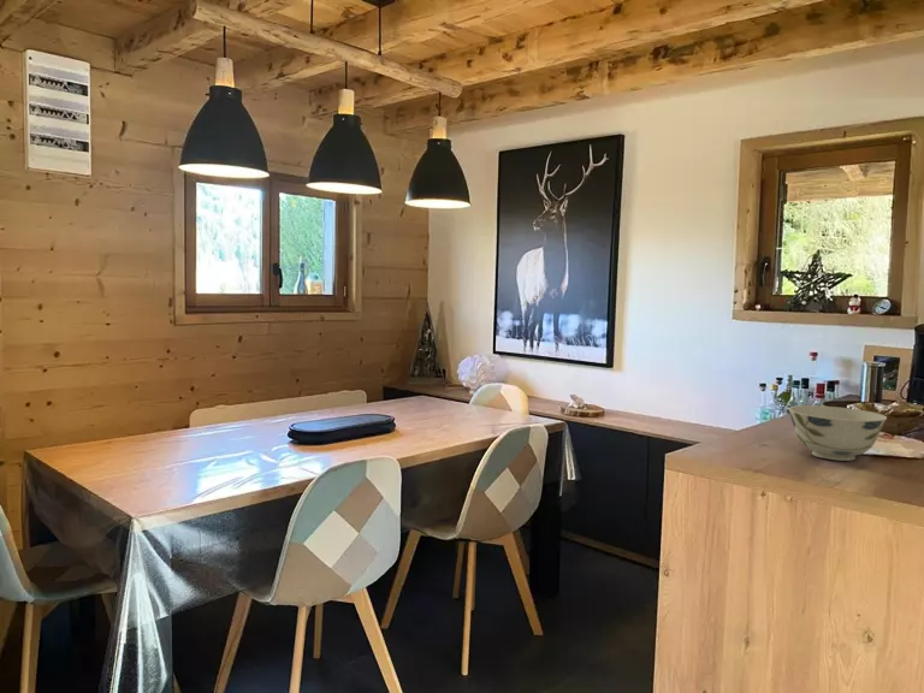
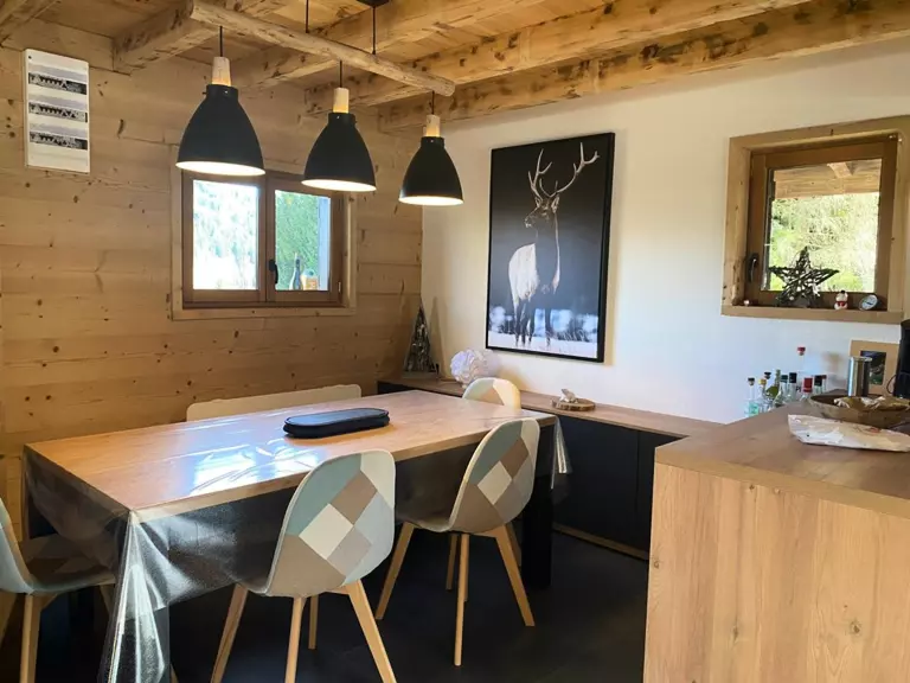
- bowl (834, 433)
